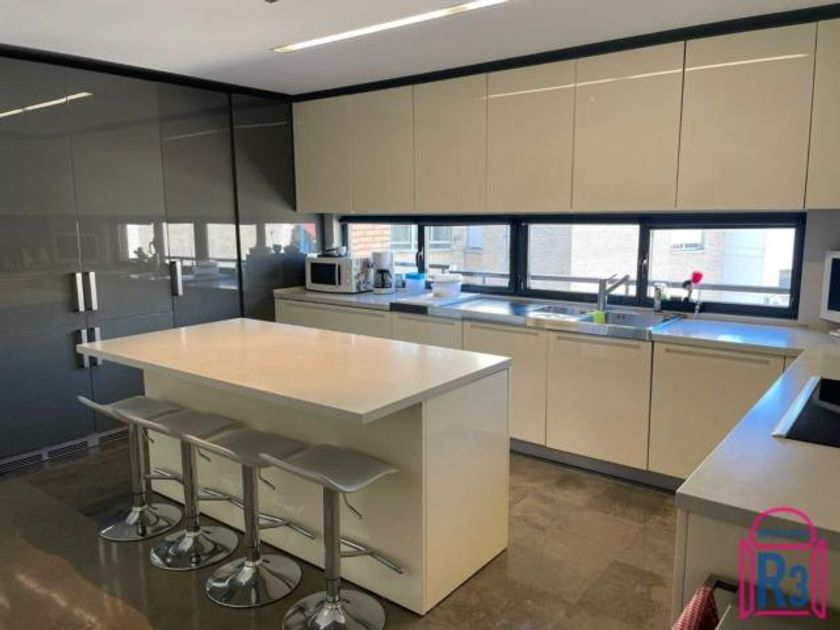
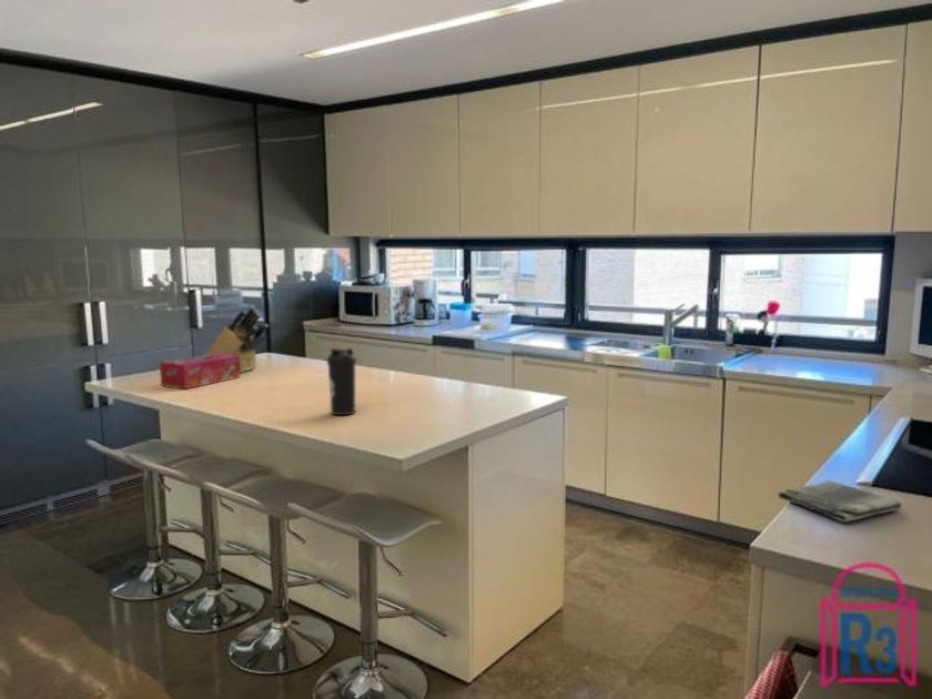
+ tissue box (200, 369)
+ dish towel (837, 497)
+ water bottle (342, 381)
+ knife block (232, 337)
